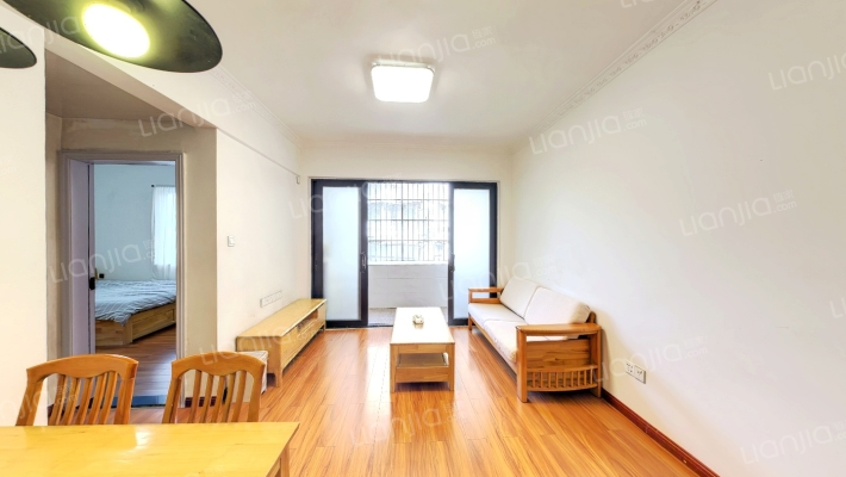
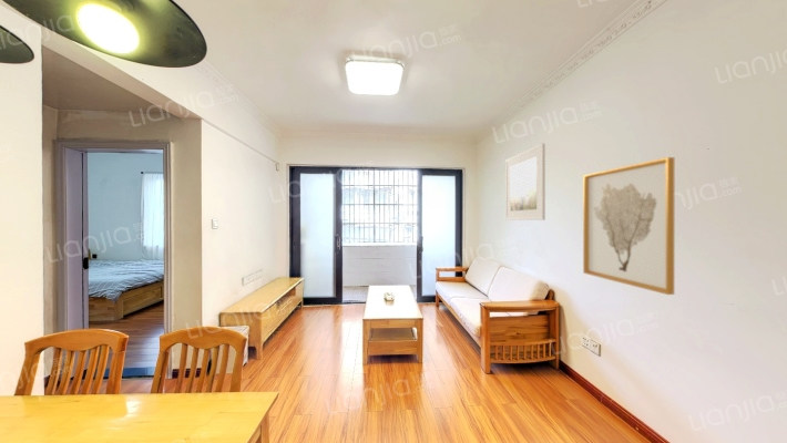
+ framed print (522, 186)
+ wall art (621, 225)
